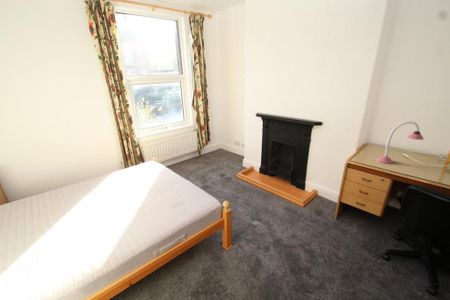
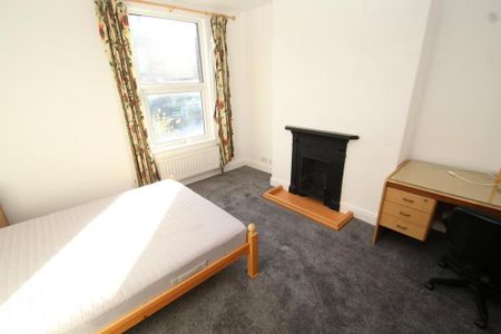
- desk lamp (408, 137)
